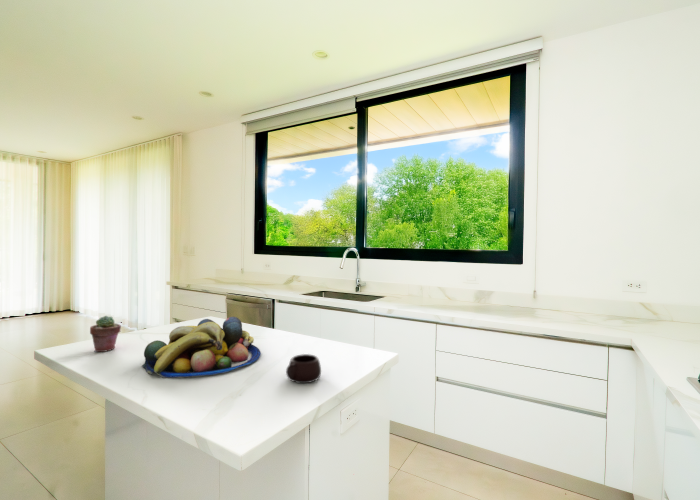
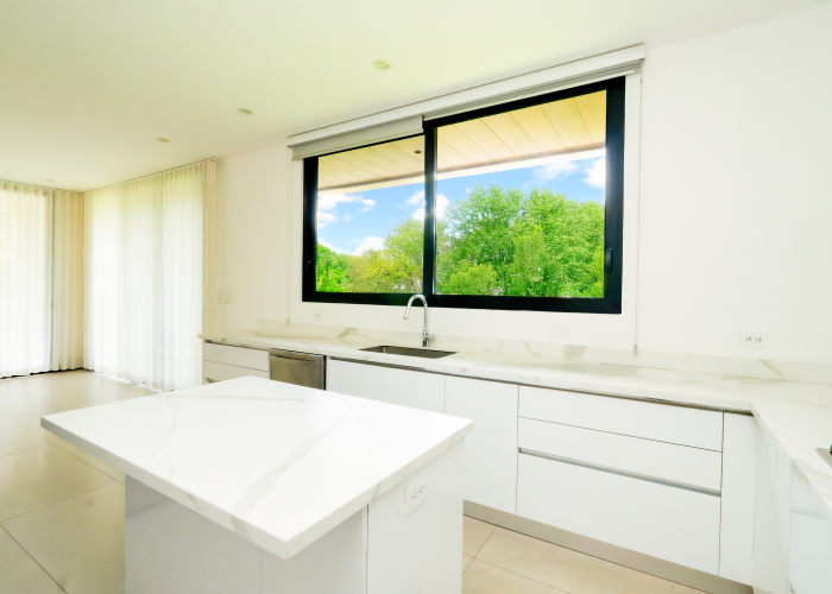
- potted succulent (105, 332)
- mug (301, 369)
- fruit bowl (206, 339)
